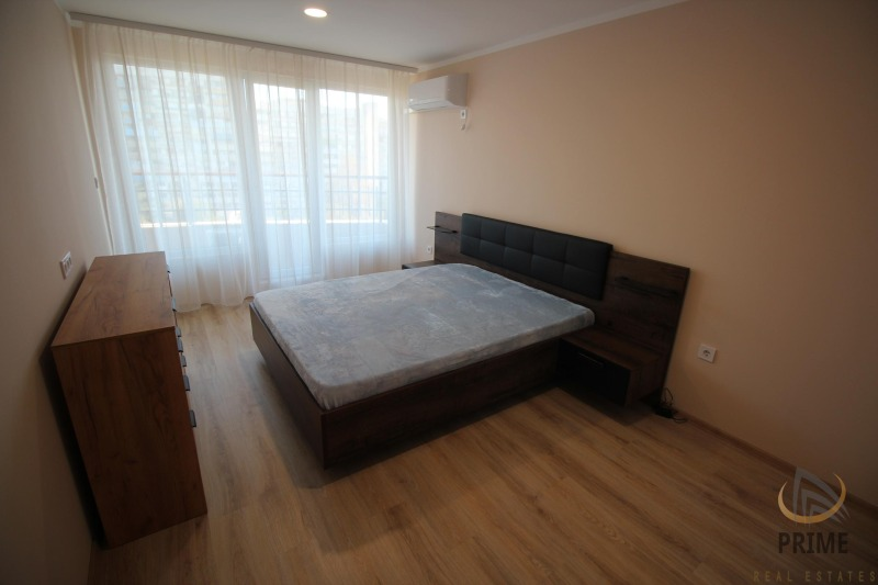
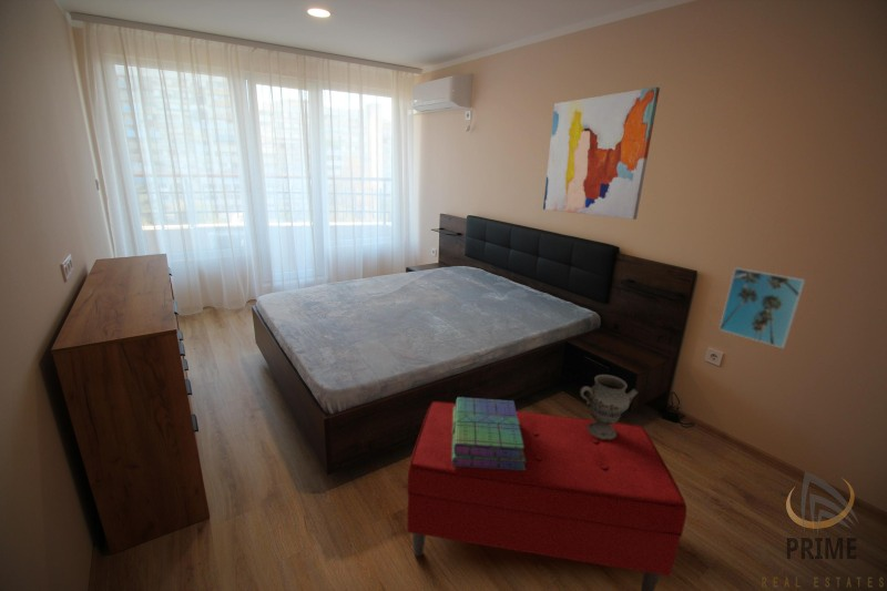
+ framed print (758, 306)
+ wall art (592, 157)
+ bench (531, 489)
+ decorative vase (605, 406)
+ stack of books (486, 429)
